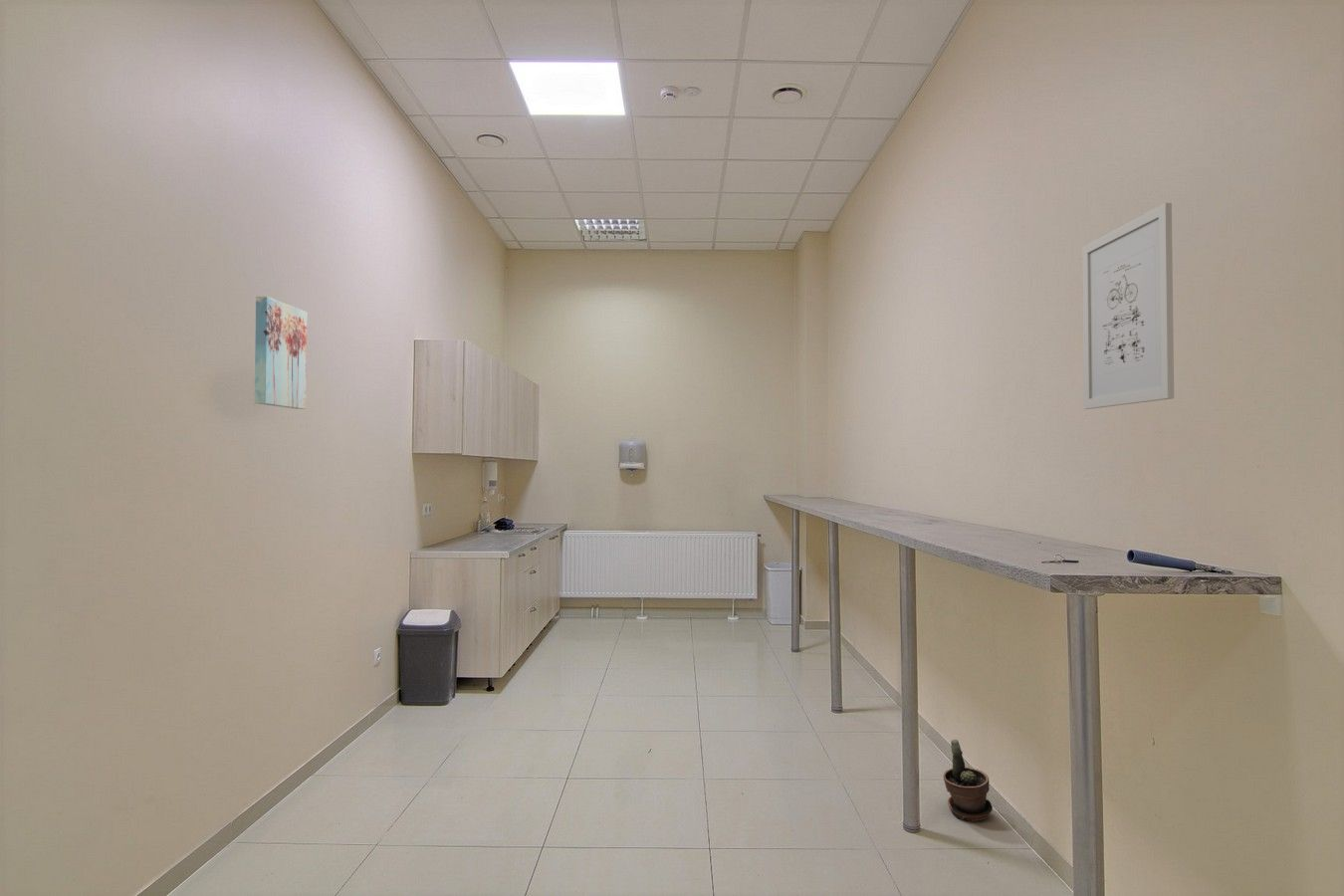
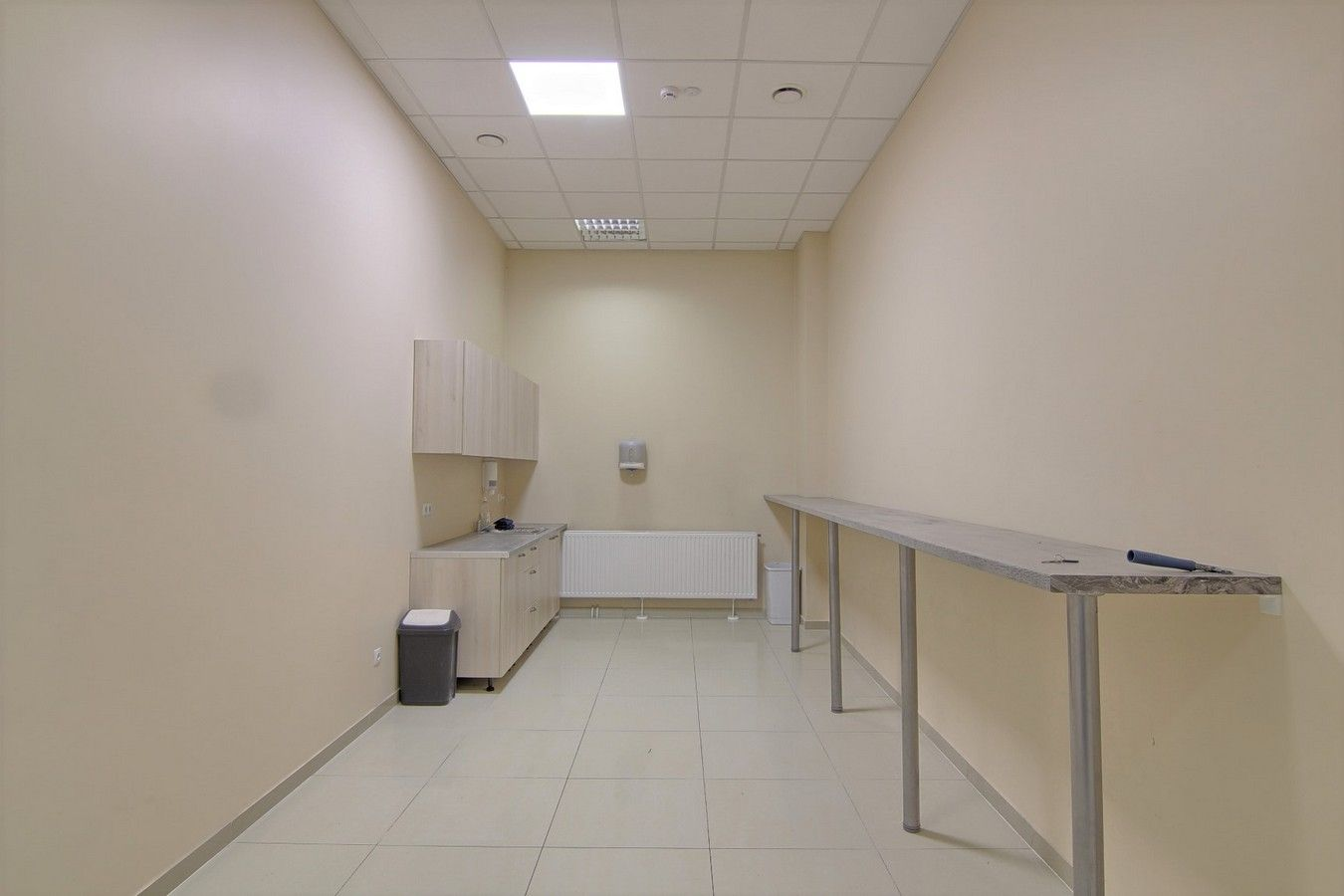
- wall art (1123, 315)
- wall art (282, 354)
- potted plant (967, 779)
